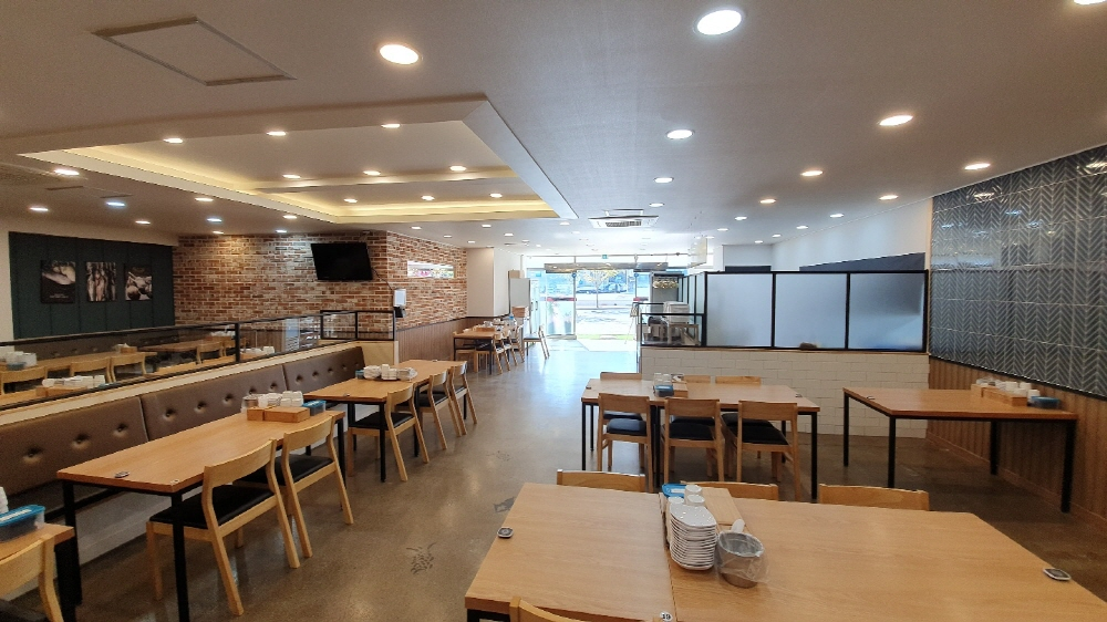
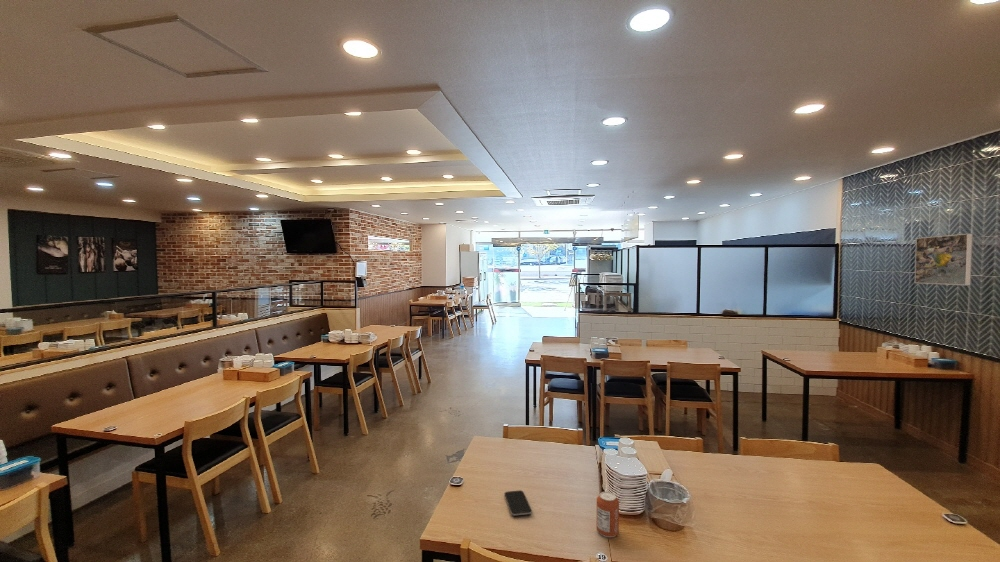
+ smartphone (517, 502)
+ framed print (941, 260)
+ can (607, 513)
